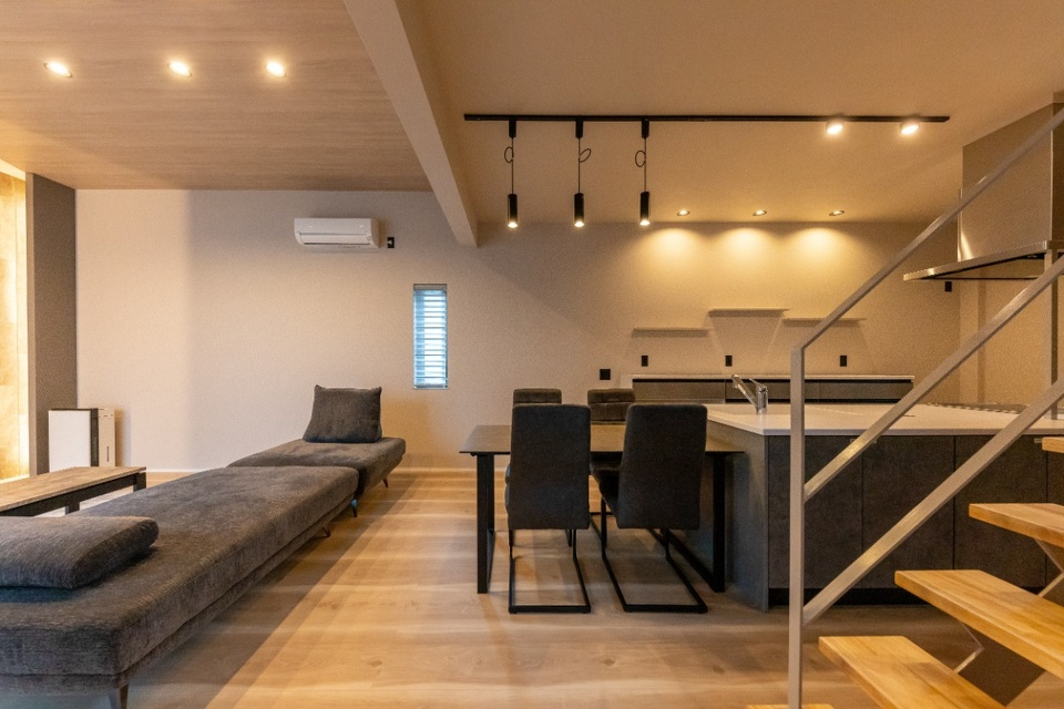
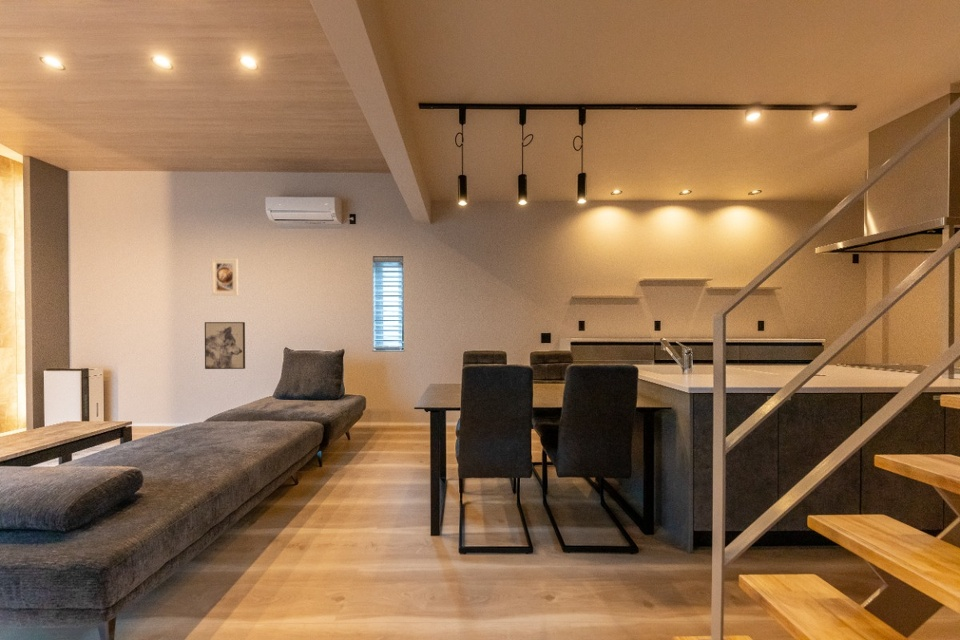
+ wall art (225, 345)
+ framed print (224, 277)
